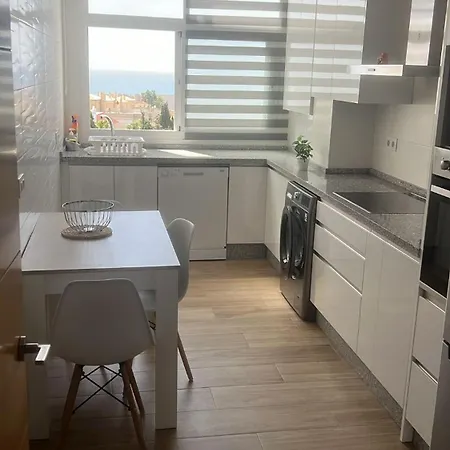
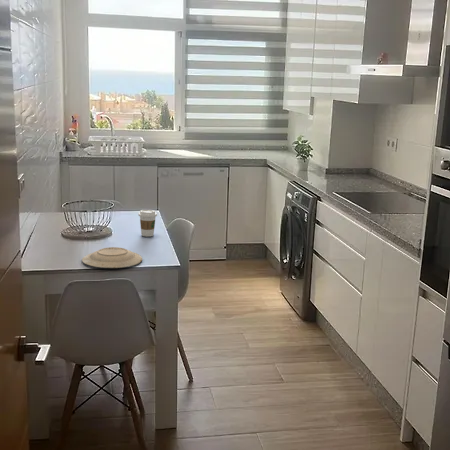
+ coffee cup (147, 223)
+ plate (112, 255)
